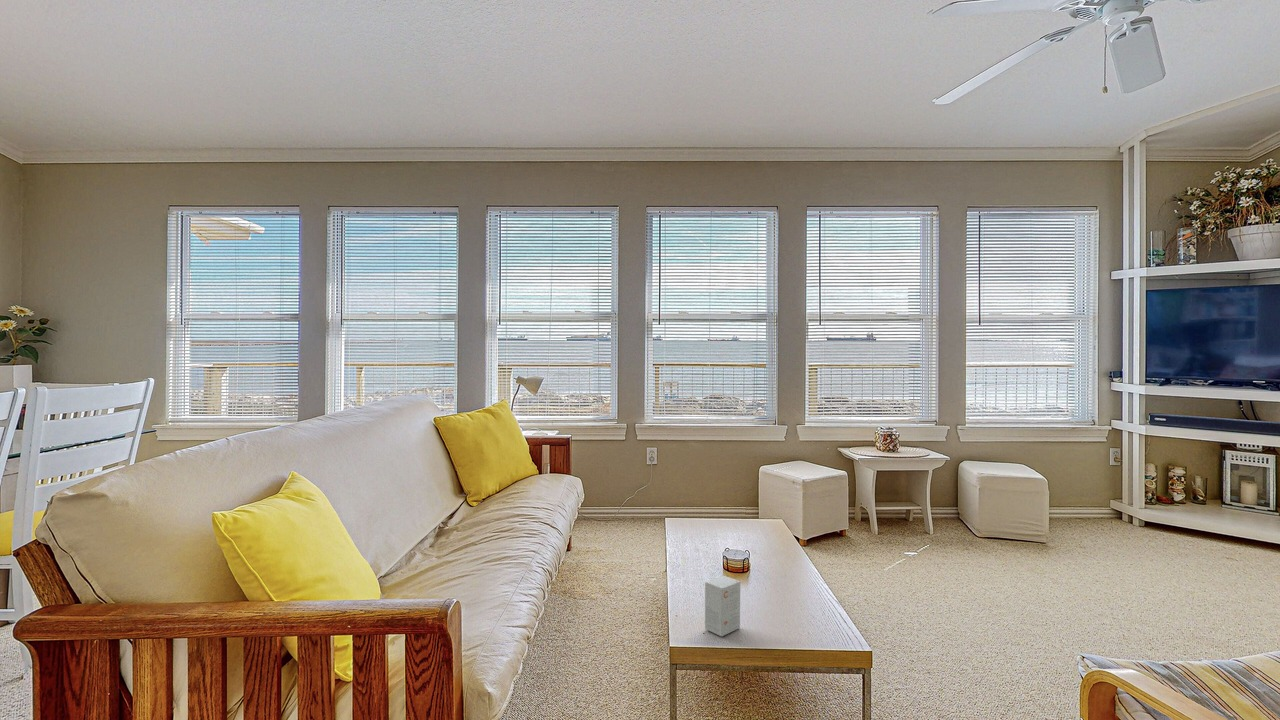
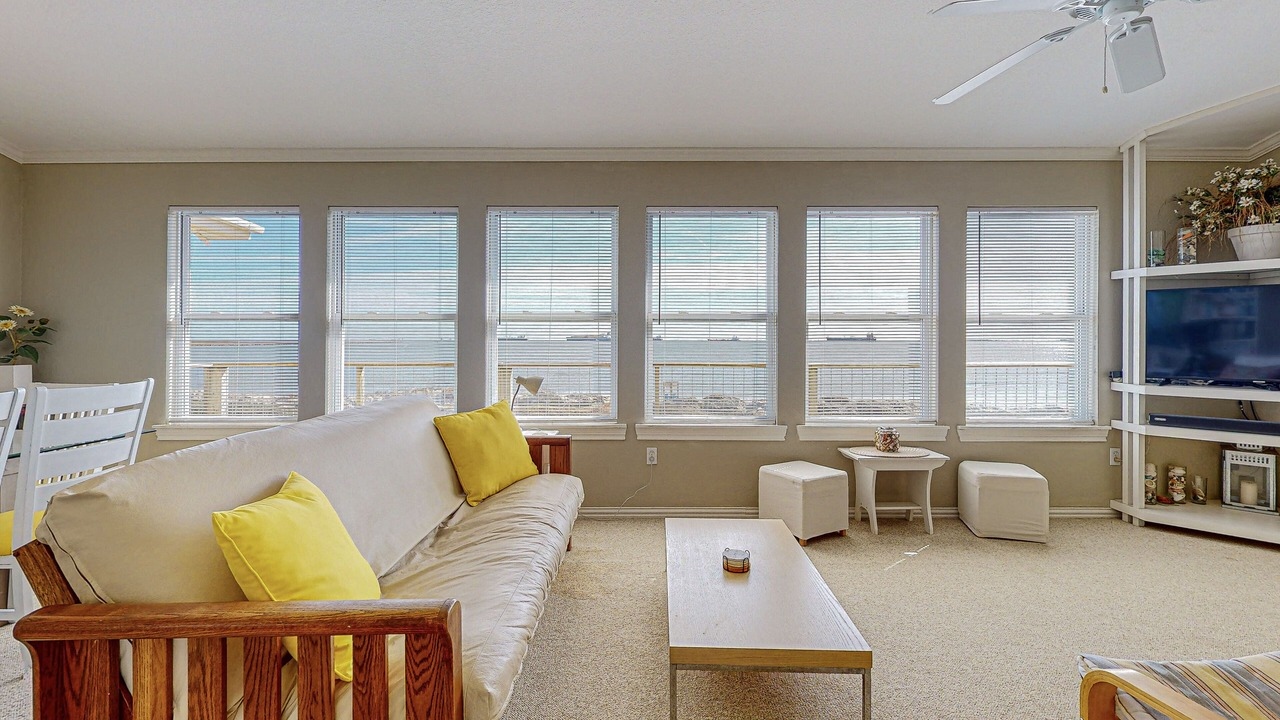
- small box (722, 605)
